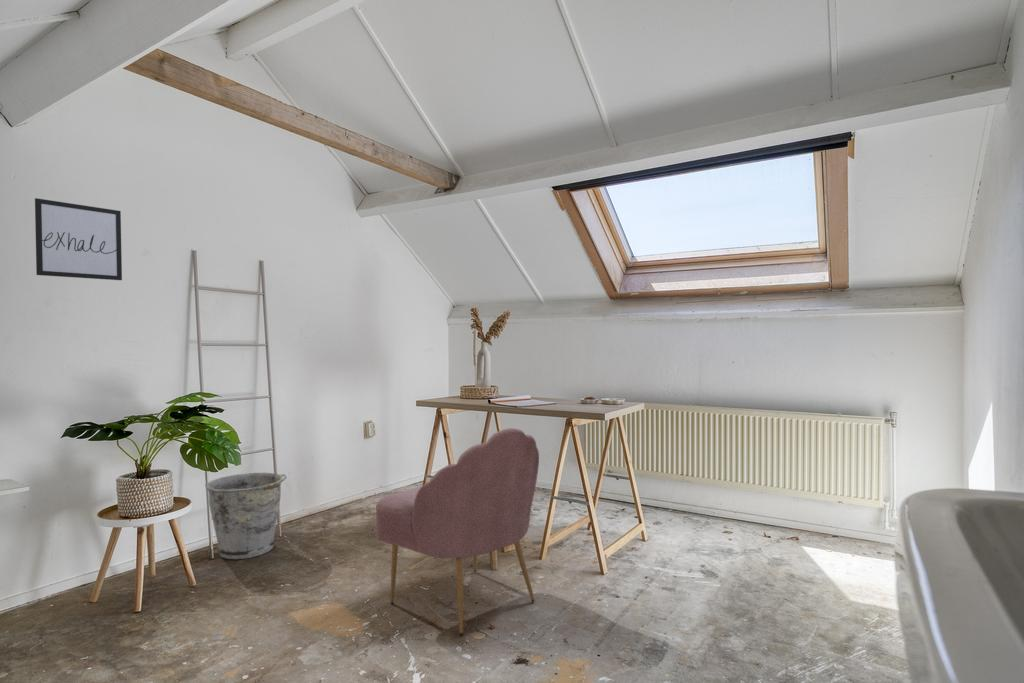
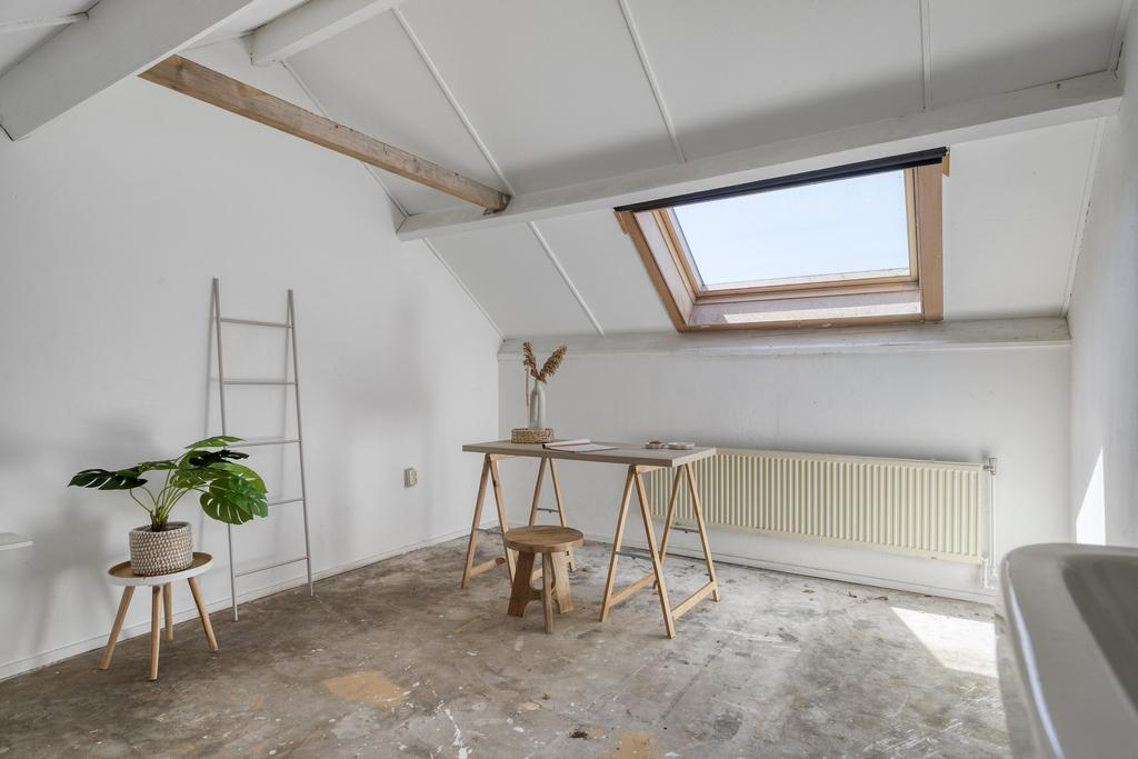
- wall art (80, 241)
- chair (466, 512)
- bucket (247, 515)
